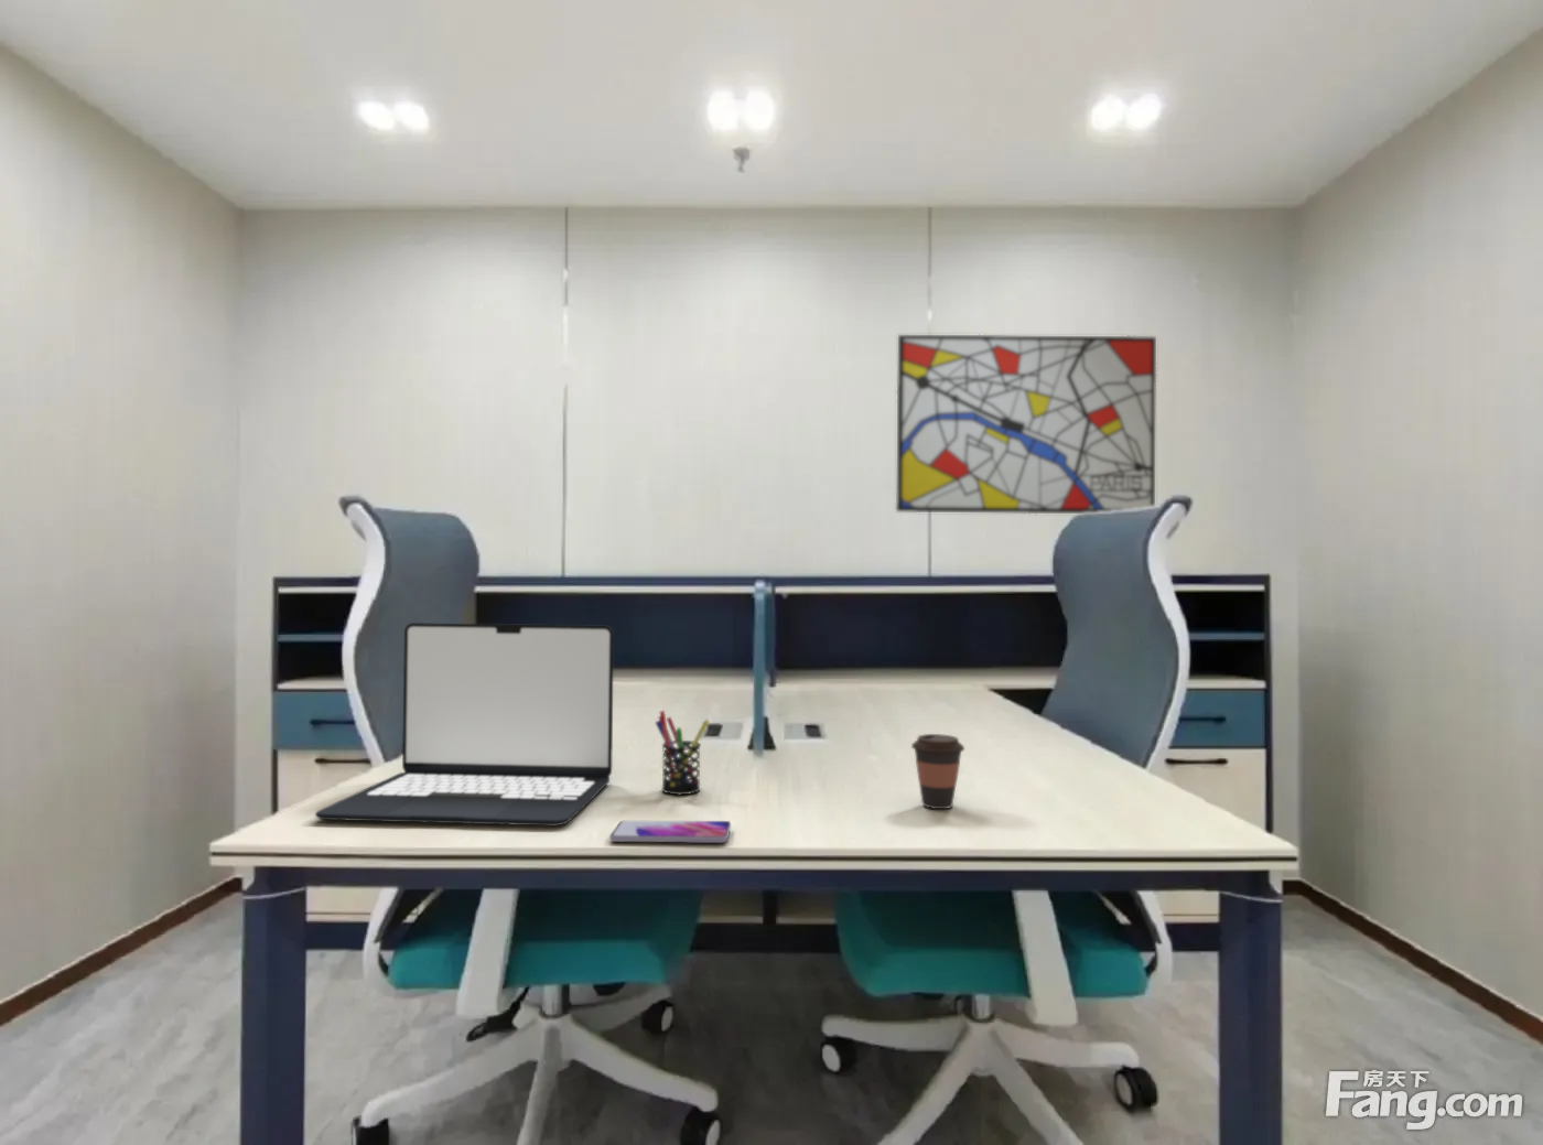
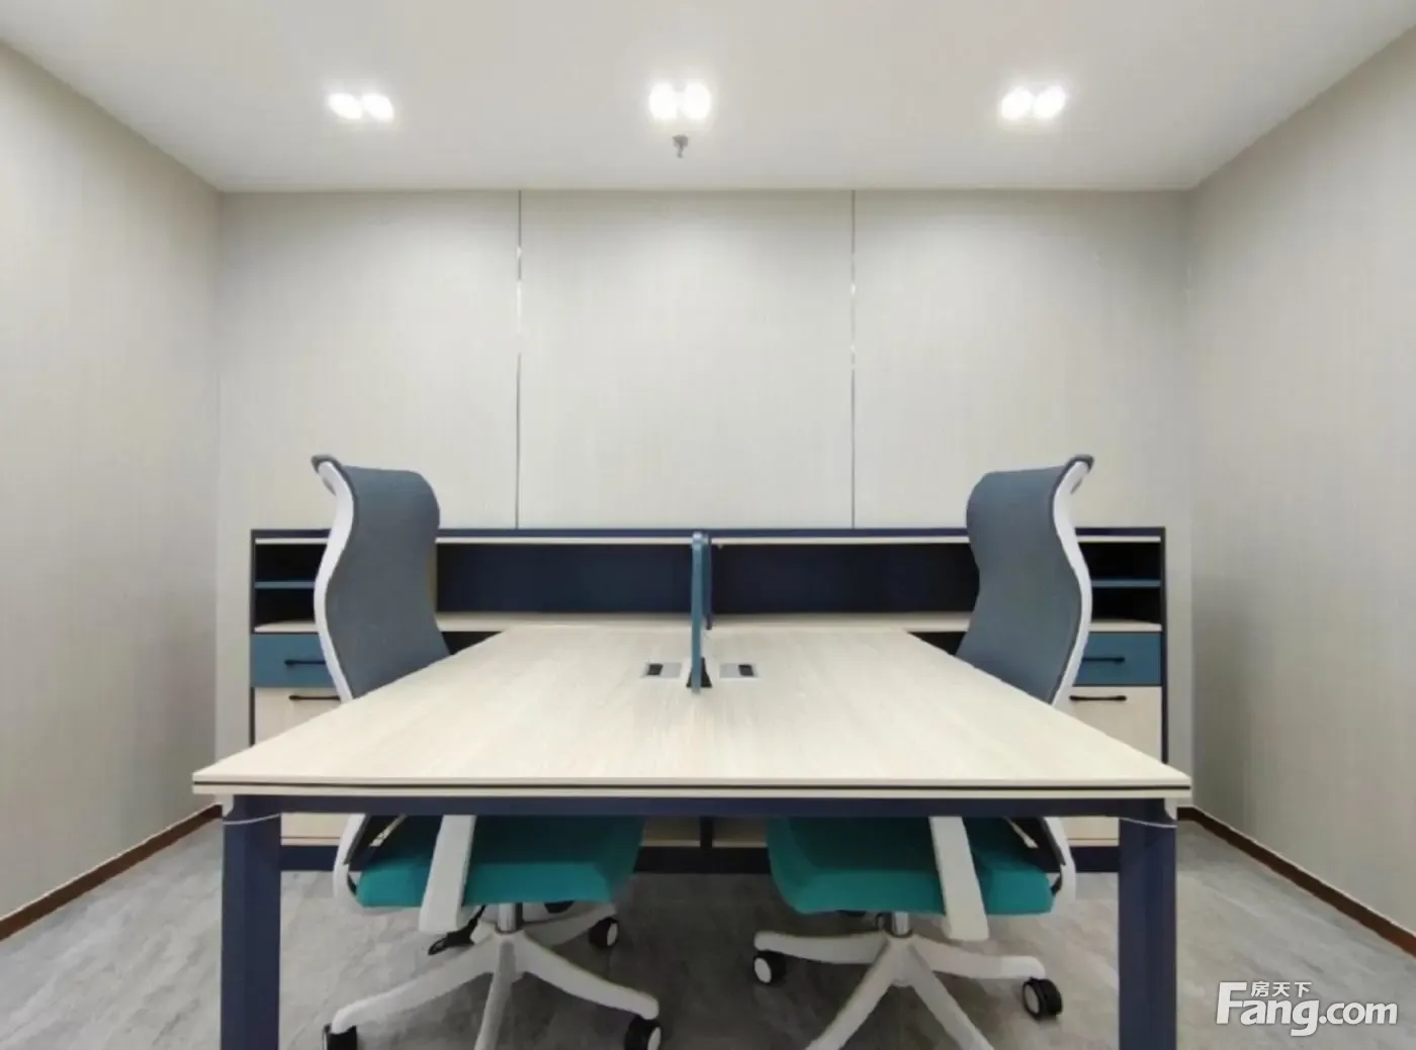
- smartphone (671, 831)
- pen holder (678, 751)
- wall art (1025, 425)
- laptop (476, 714)
- coffee cup (937, 771)
